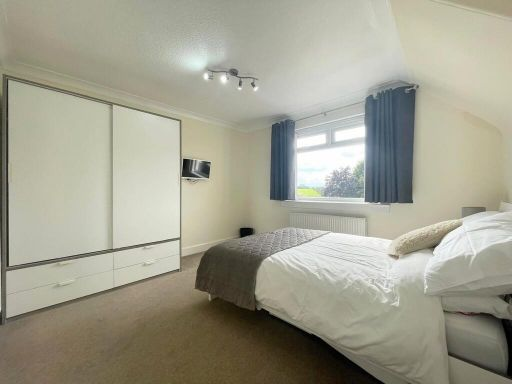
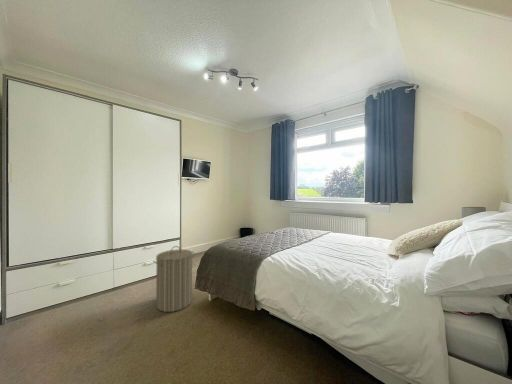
+ laundry hamper (174, 274)
